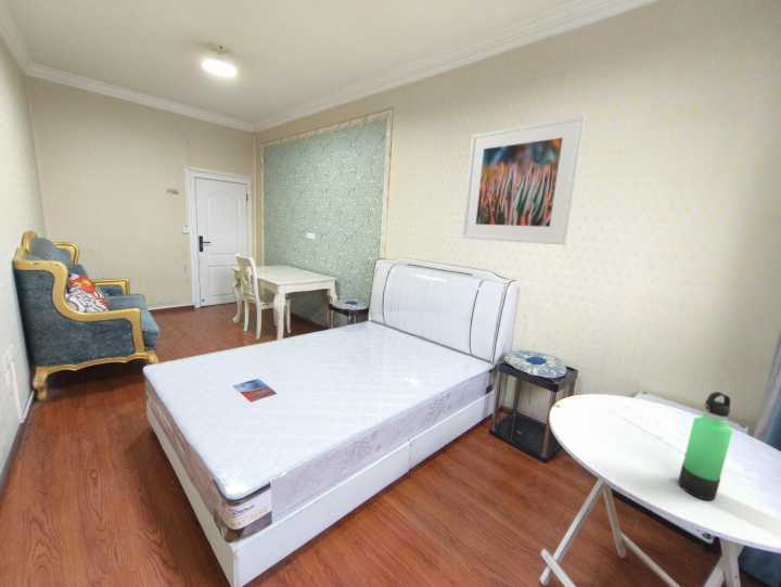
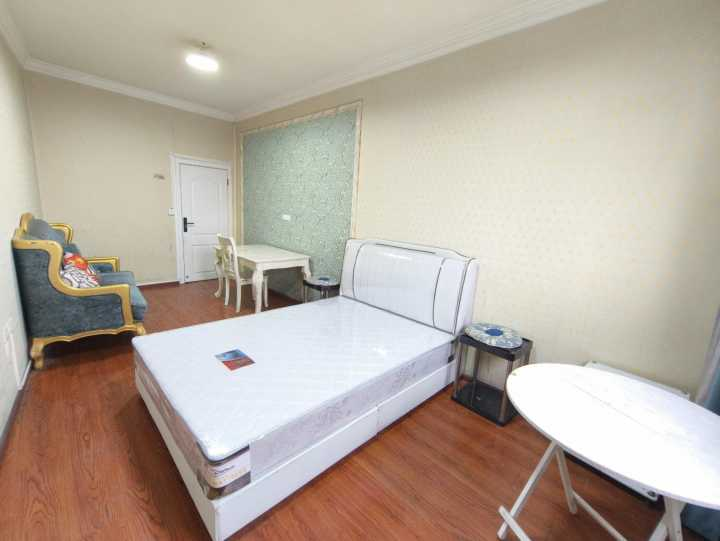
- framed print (514, 184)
- thermos bottle (707, 442)
